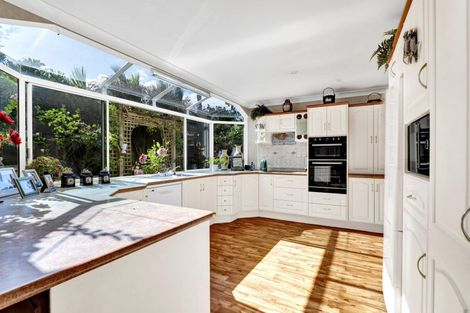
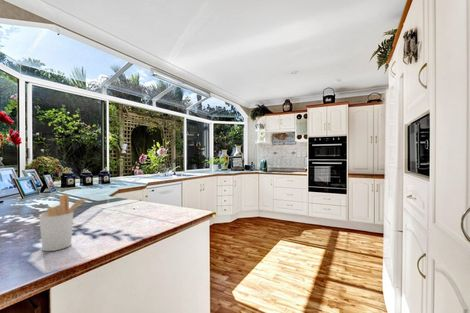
+ utensil holder (65, 221)
